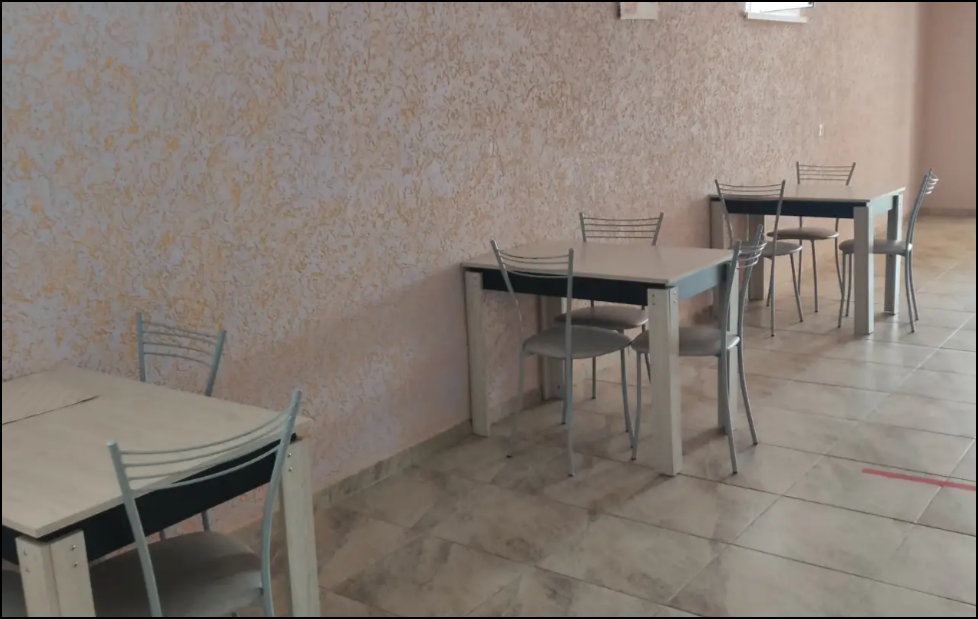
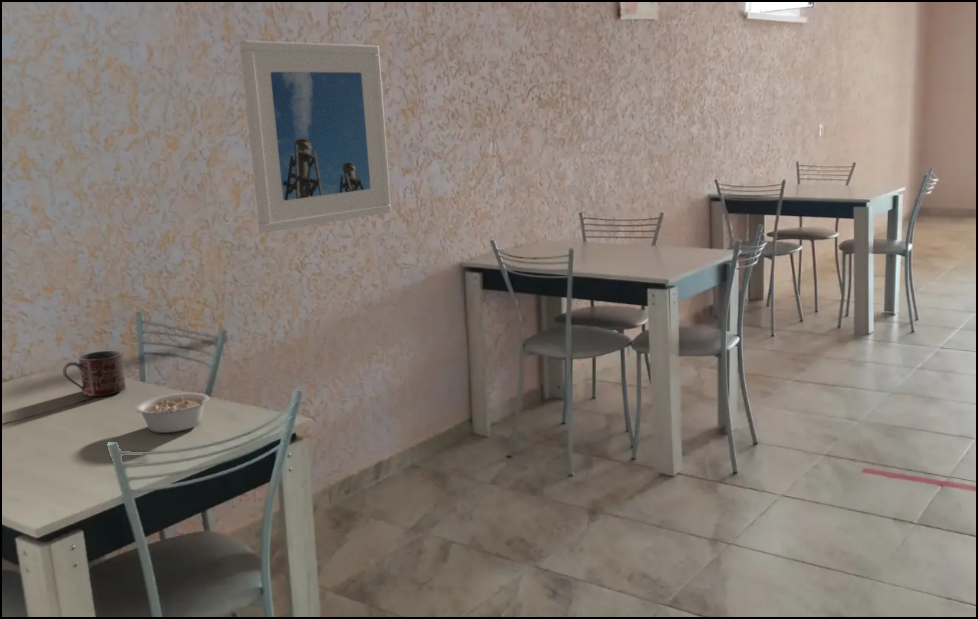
+ legume (176, 411)
+ mug (94, 373)
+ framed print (322, 134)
